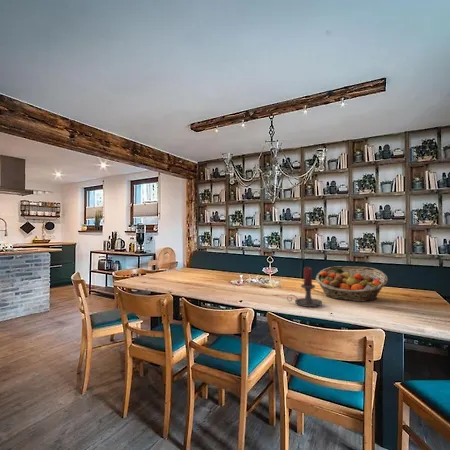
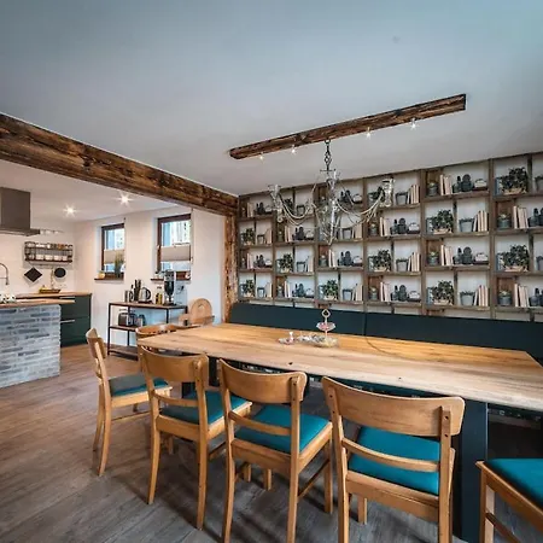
- candle holder (303, 285)
- fruit basket (350, 282)
